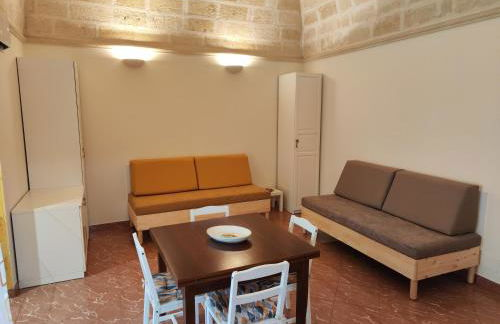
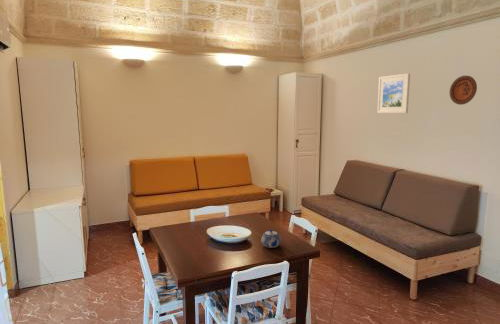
+ decorative plate (463, 90)
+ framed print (392, 94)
+ teapot (271, 238)
